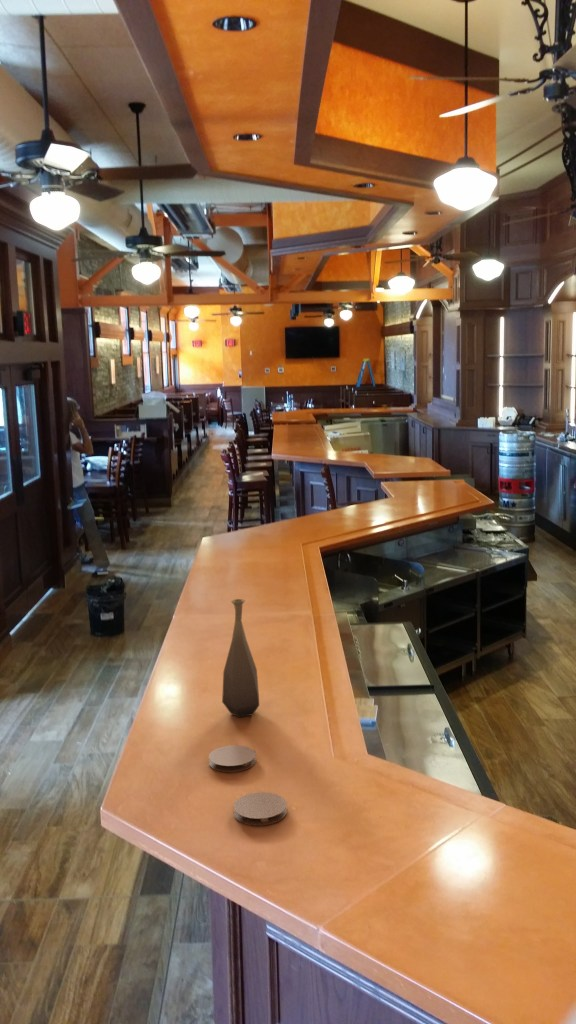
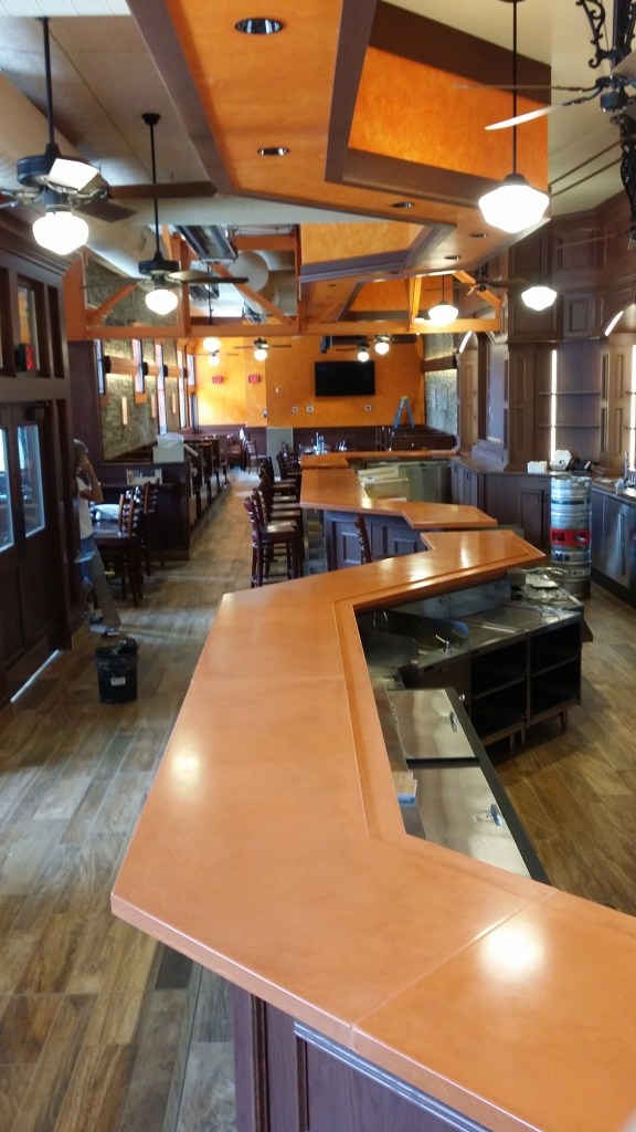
- coaster (232, 758)
- coaster (260, 808)
- bottle (239, 657)
